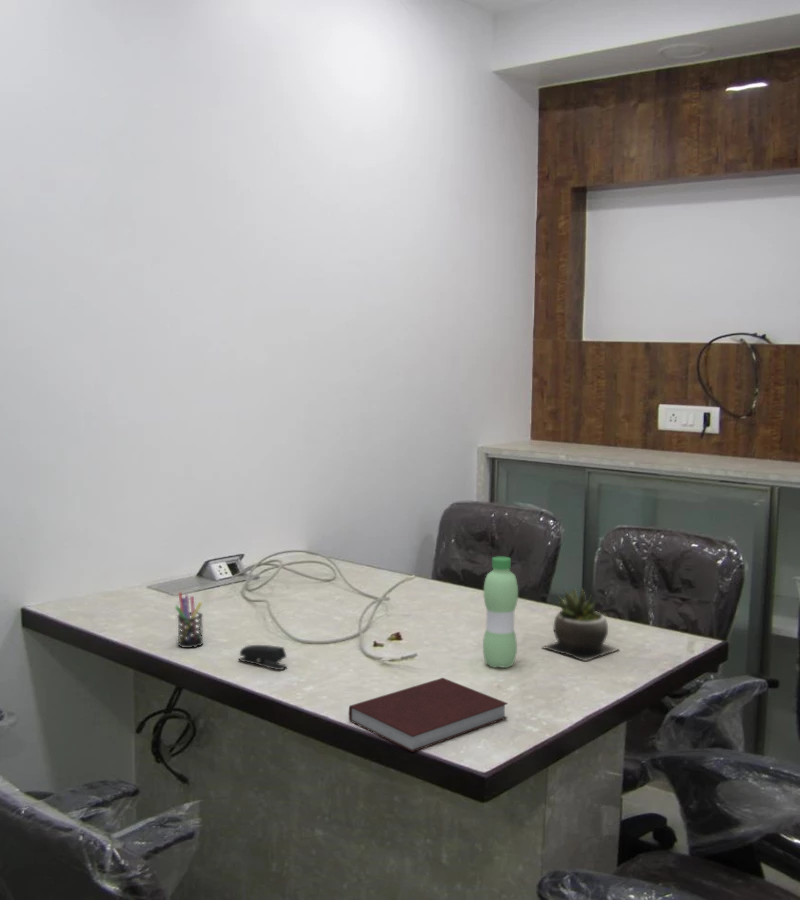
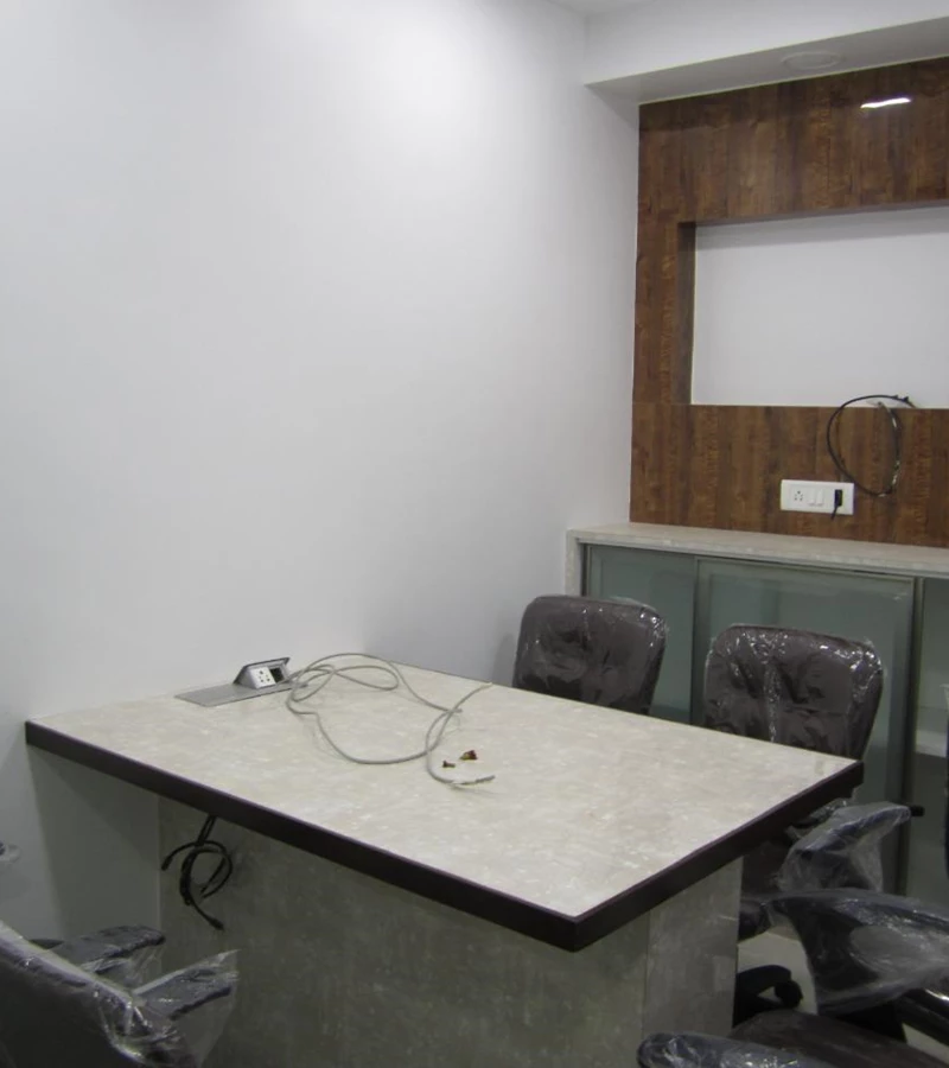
- water bottle (500, 611)
- stapler (262, 653)
- pen holder (187, 619)
- succulent plant (581, 618)
- notebook (428, 711)
